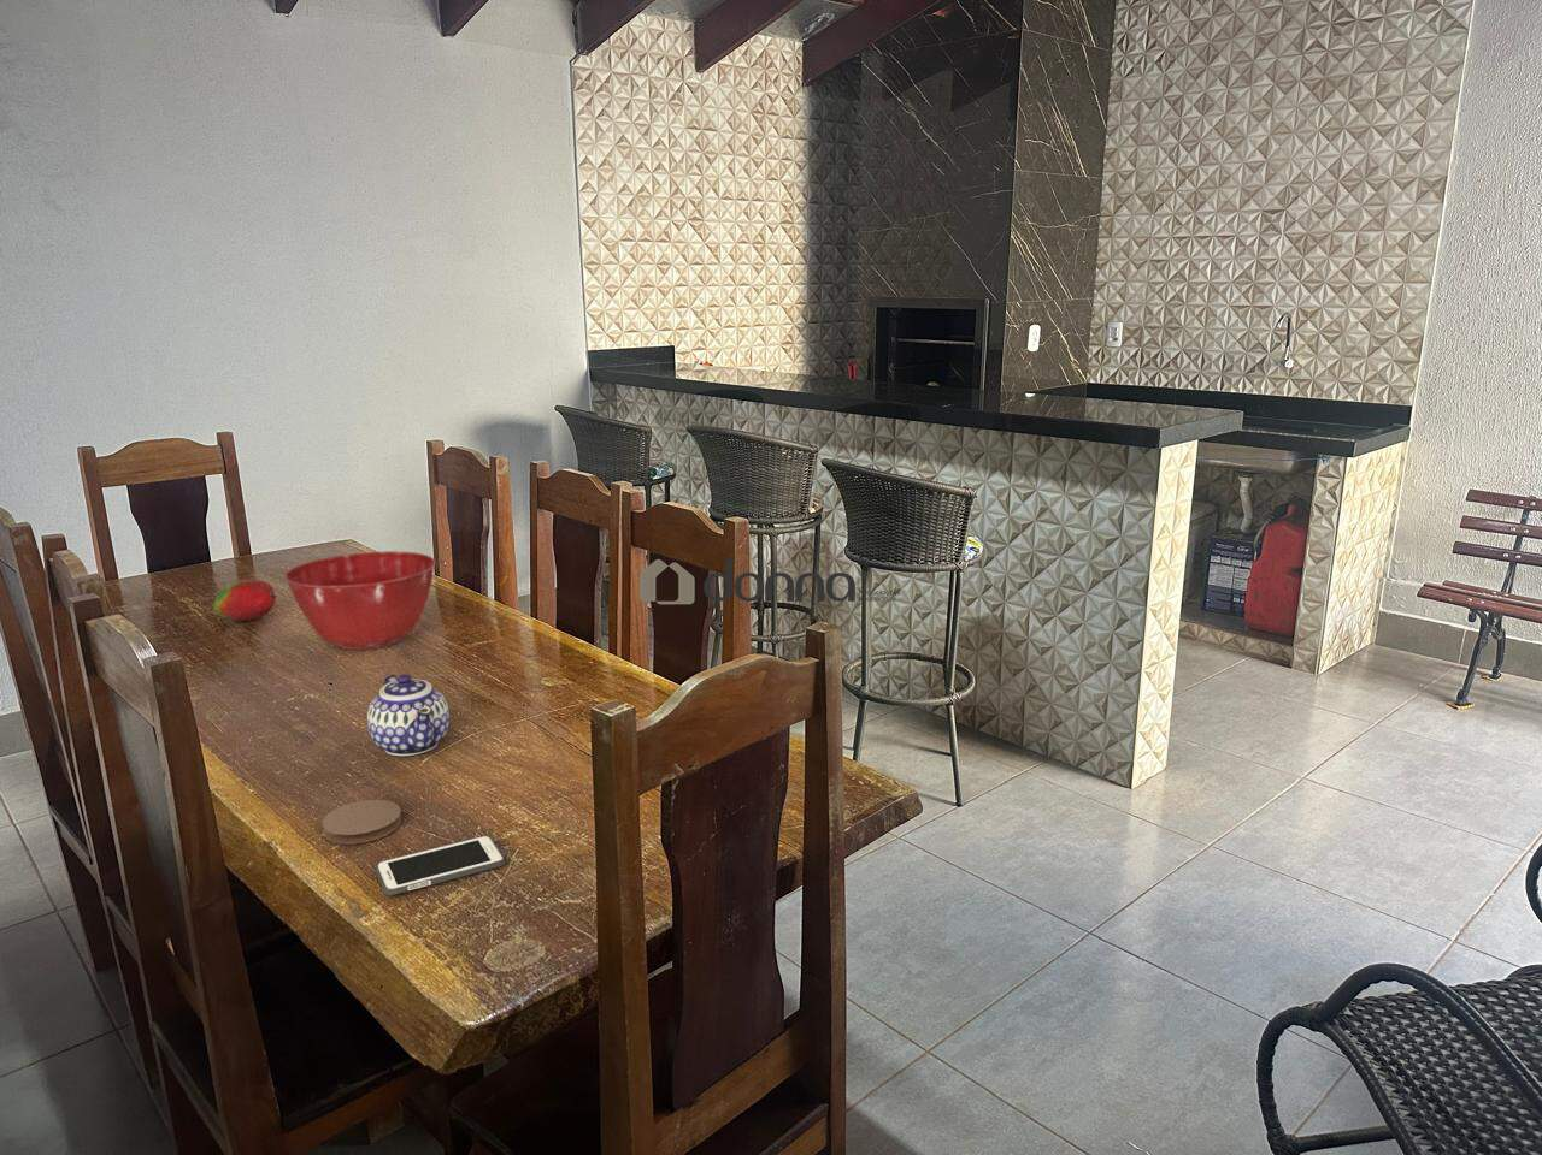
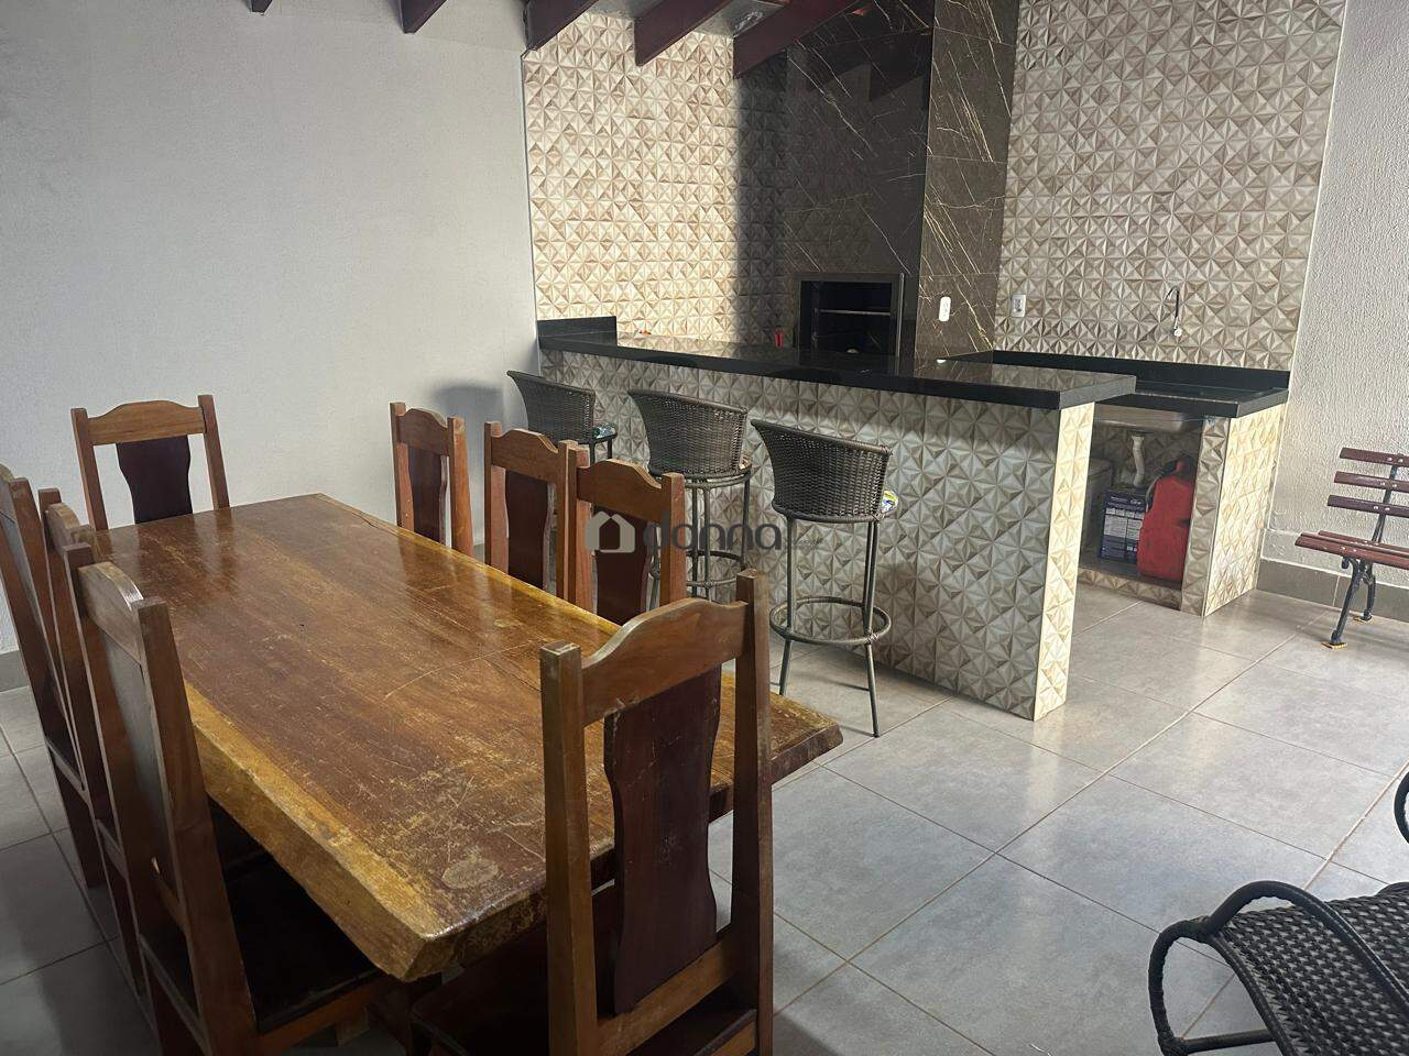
- coaster (362, 820)
- cell phone (440, 864)
- mixing bowl (365, 603)
- teapot (407, 710)
- fruit (244, 599)
